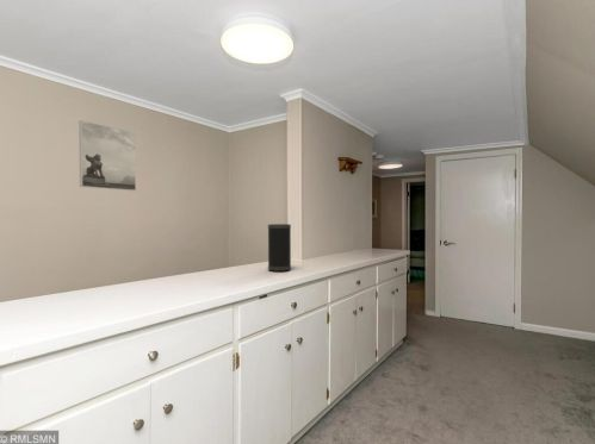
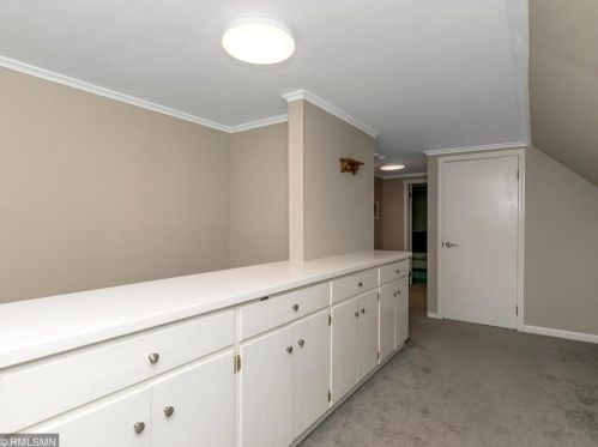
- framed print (109, 157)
- speaker (279, 246)
